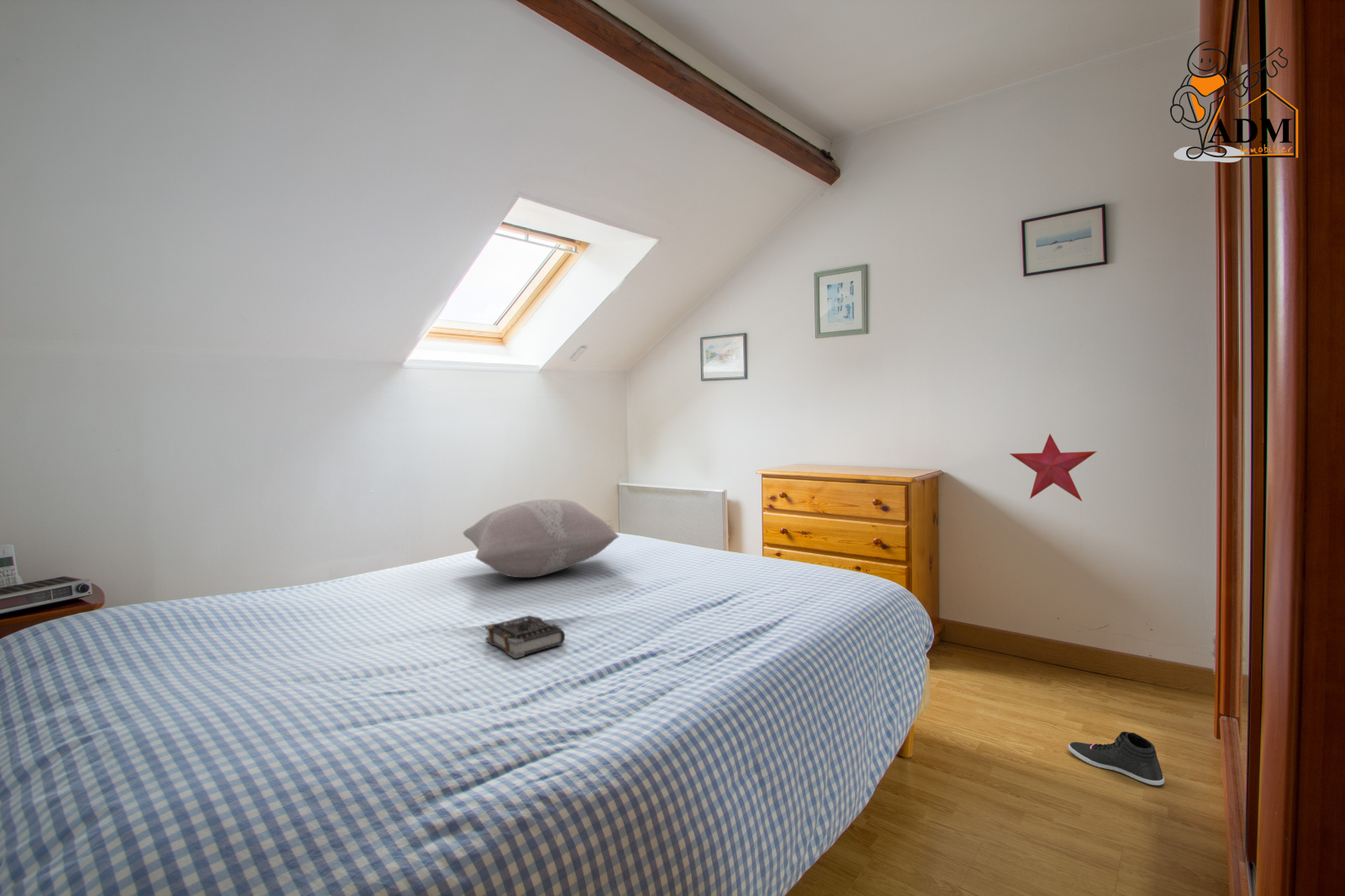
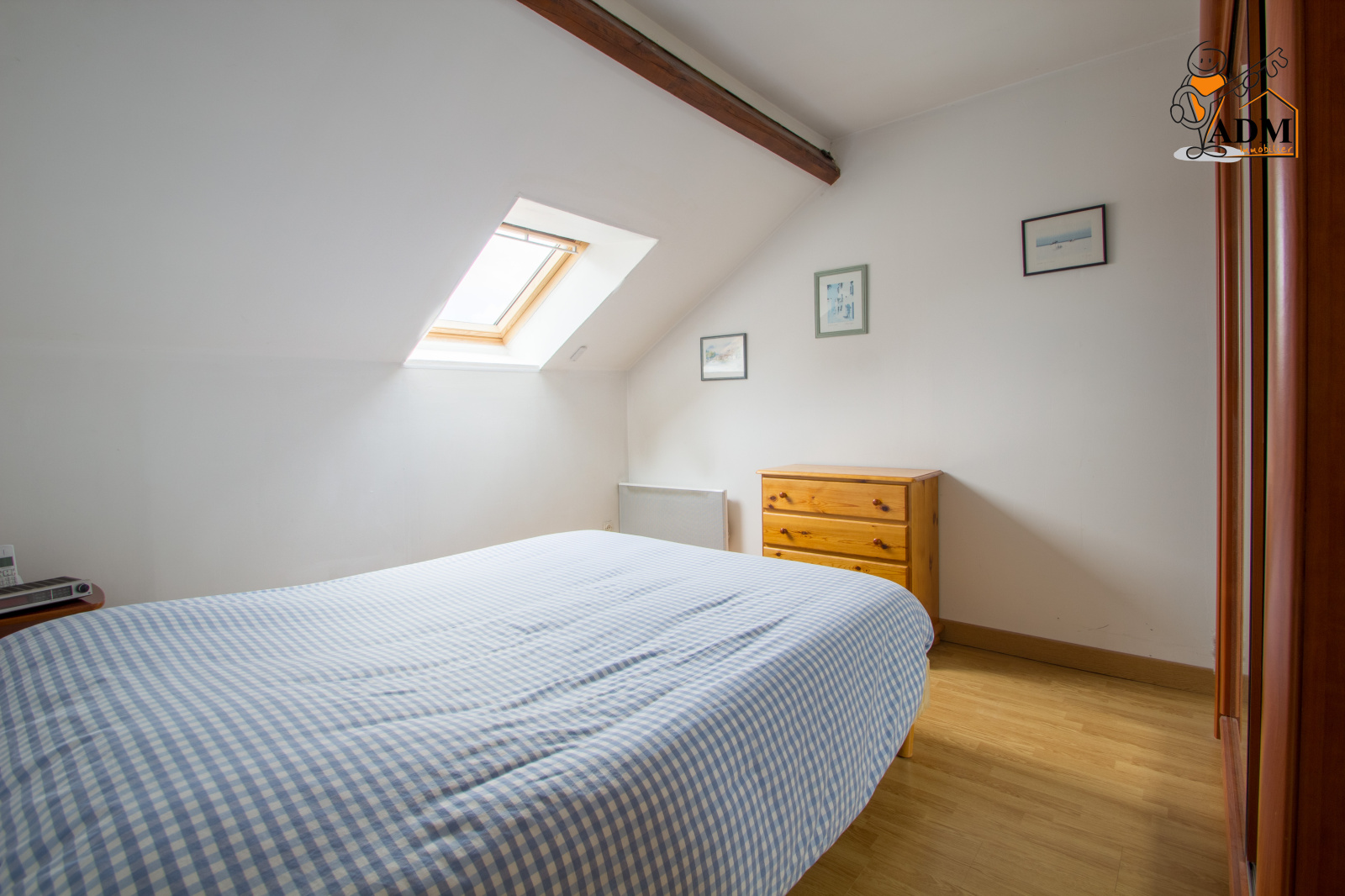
- sneaker (1114, 747)
- book (525, 632)
- decorative star (1052, 466)
- decorative pillow (538, 535)
